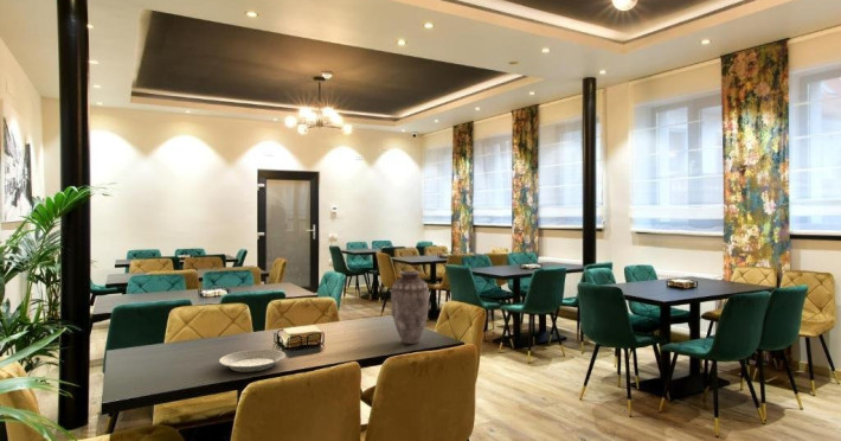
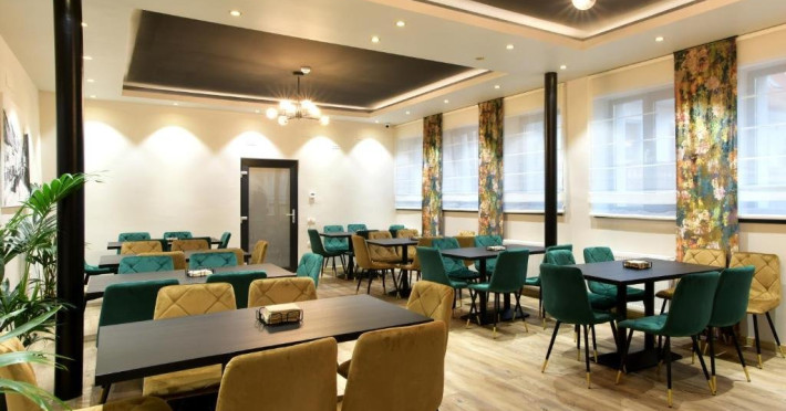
- plate (252, 360)
- vase (410, 306)
